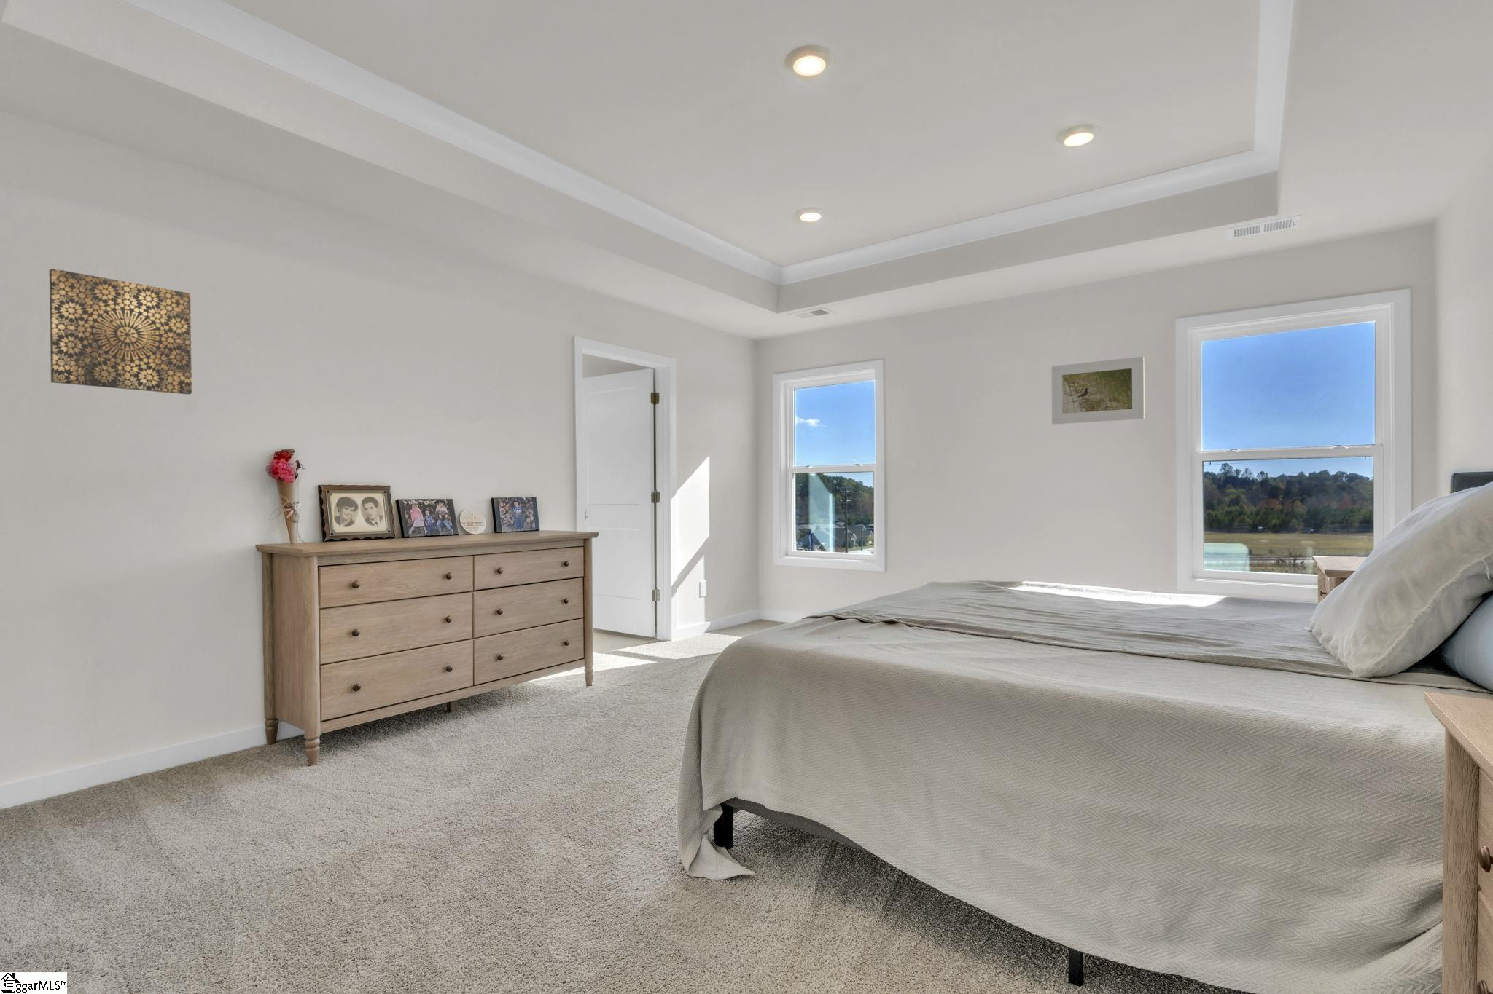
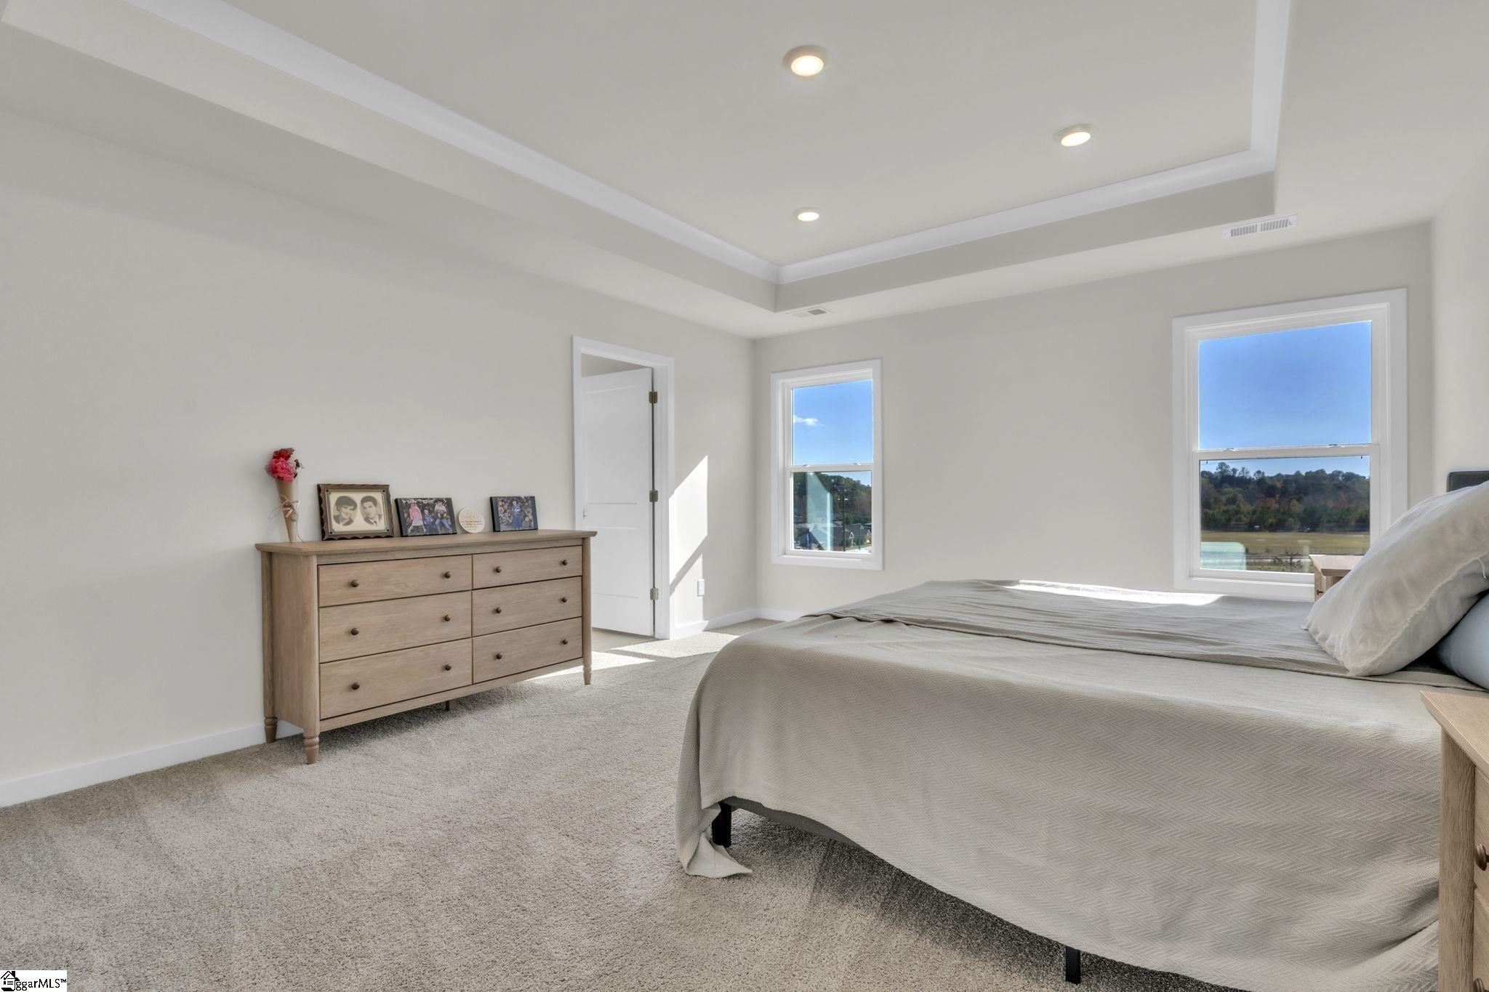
- wall art (124, 335)
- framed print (1097, 390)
